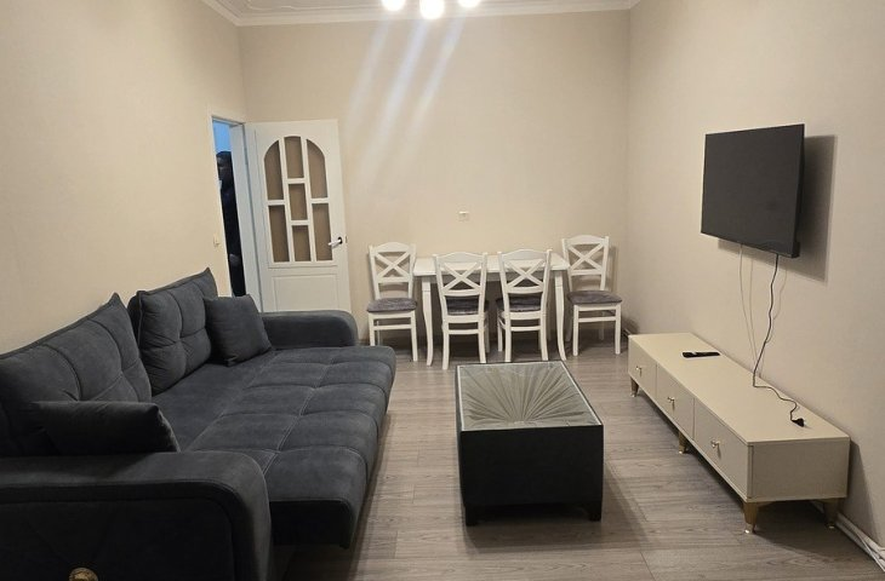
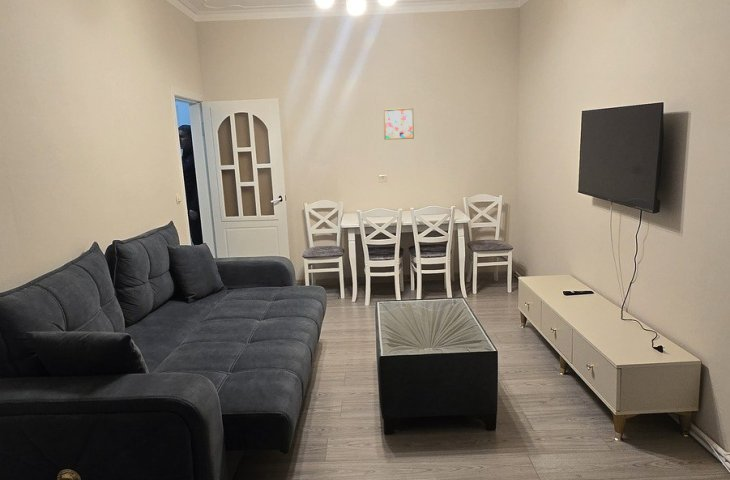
+ wall art (398, 124)
